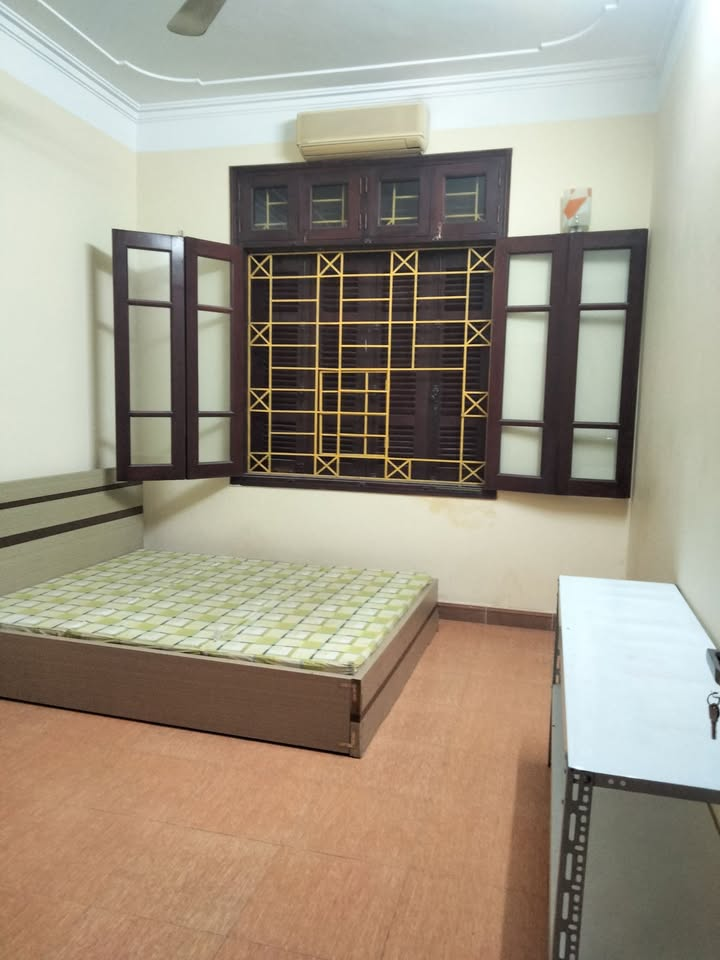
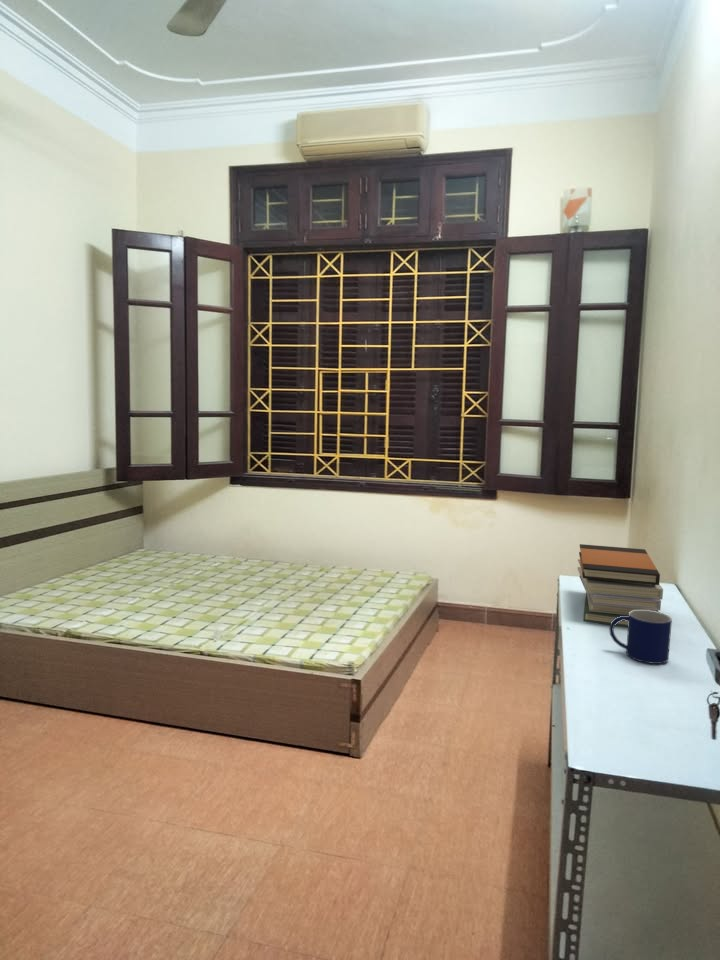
+ mug (639, 634)
+ book stack (616, 584)
